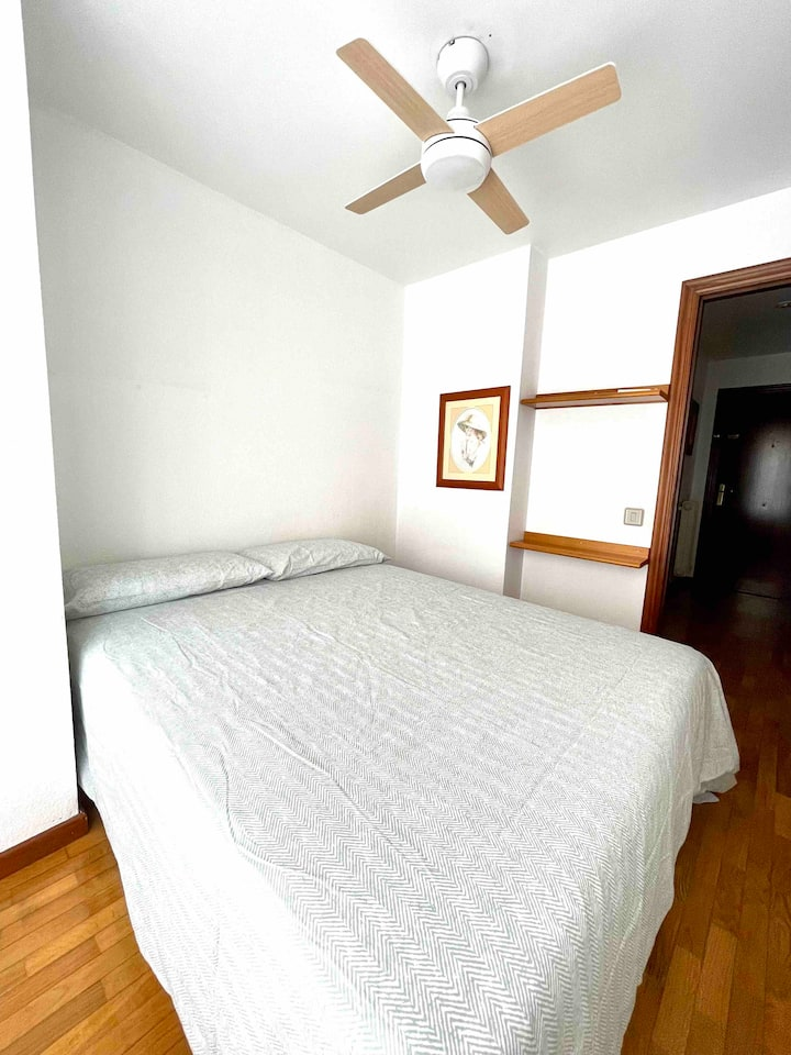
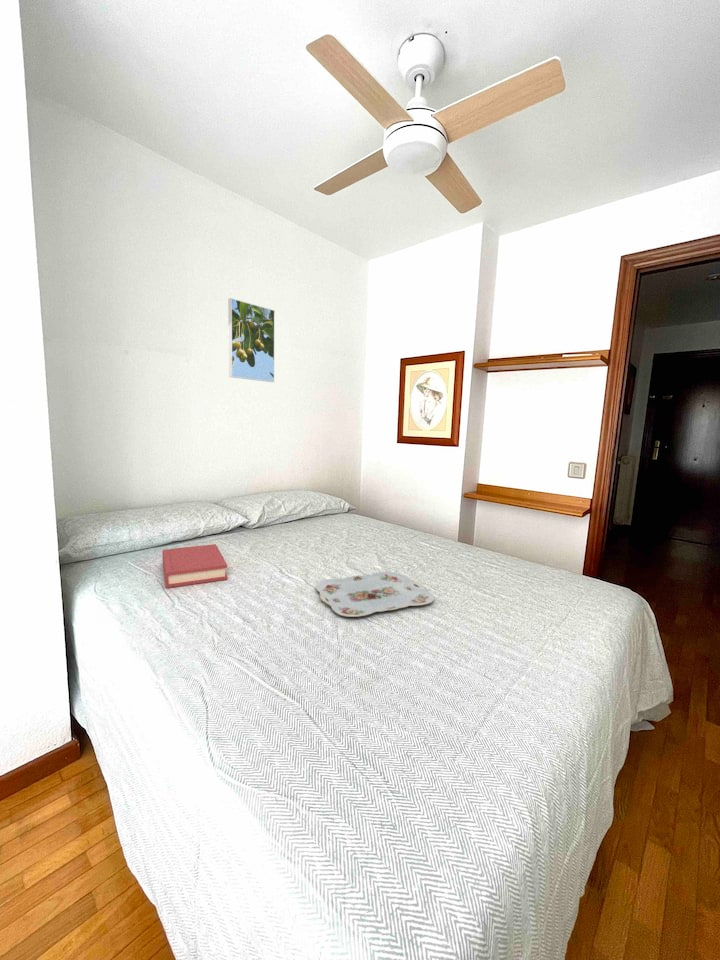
+ hardback book (193, 563)
+ serving tray (373, 592)
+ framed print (252, 342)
